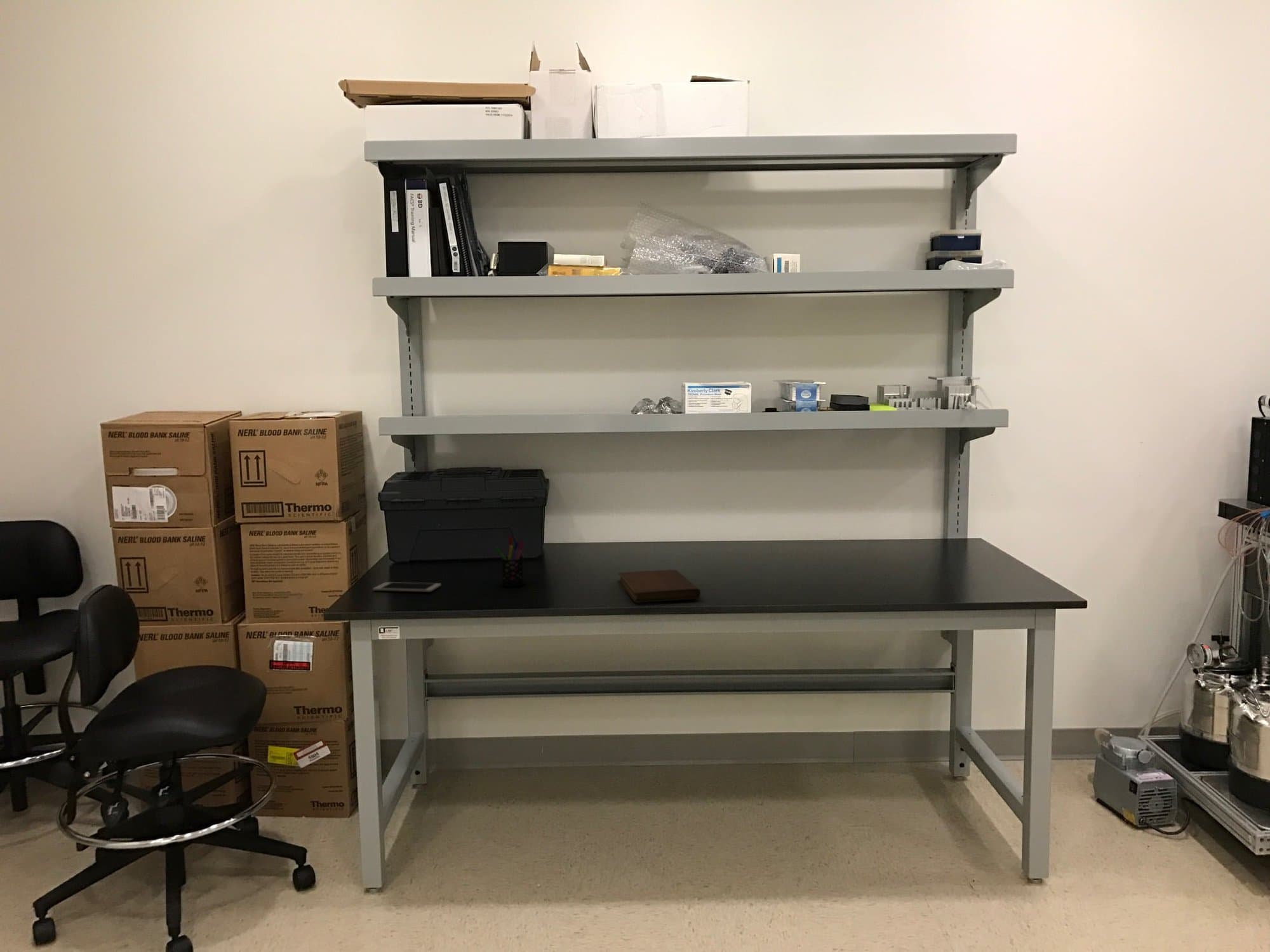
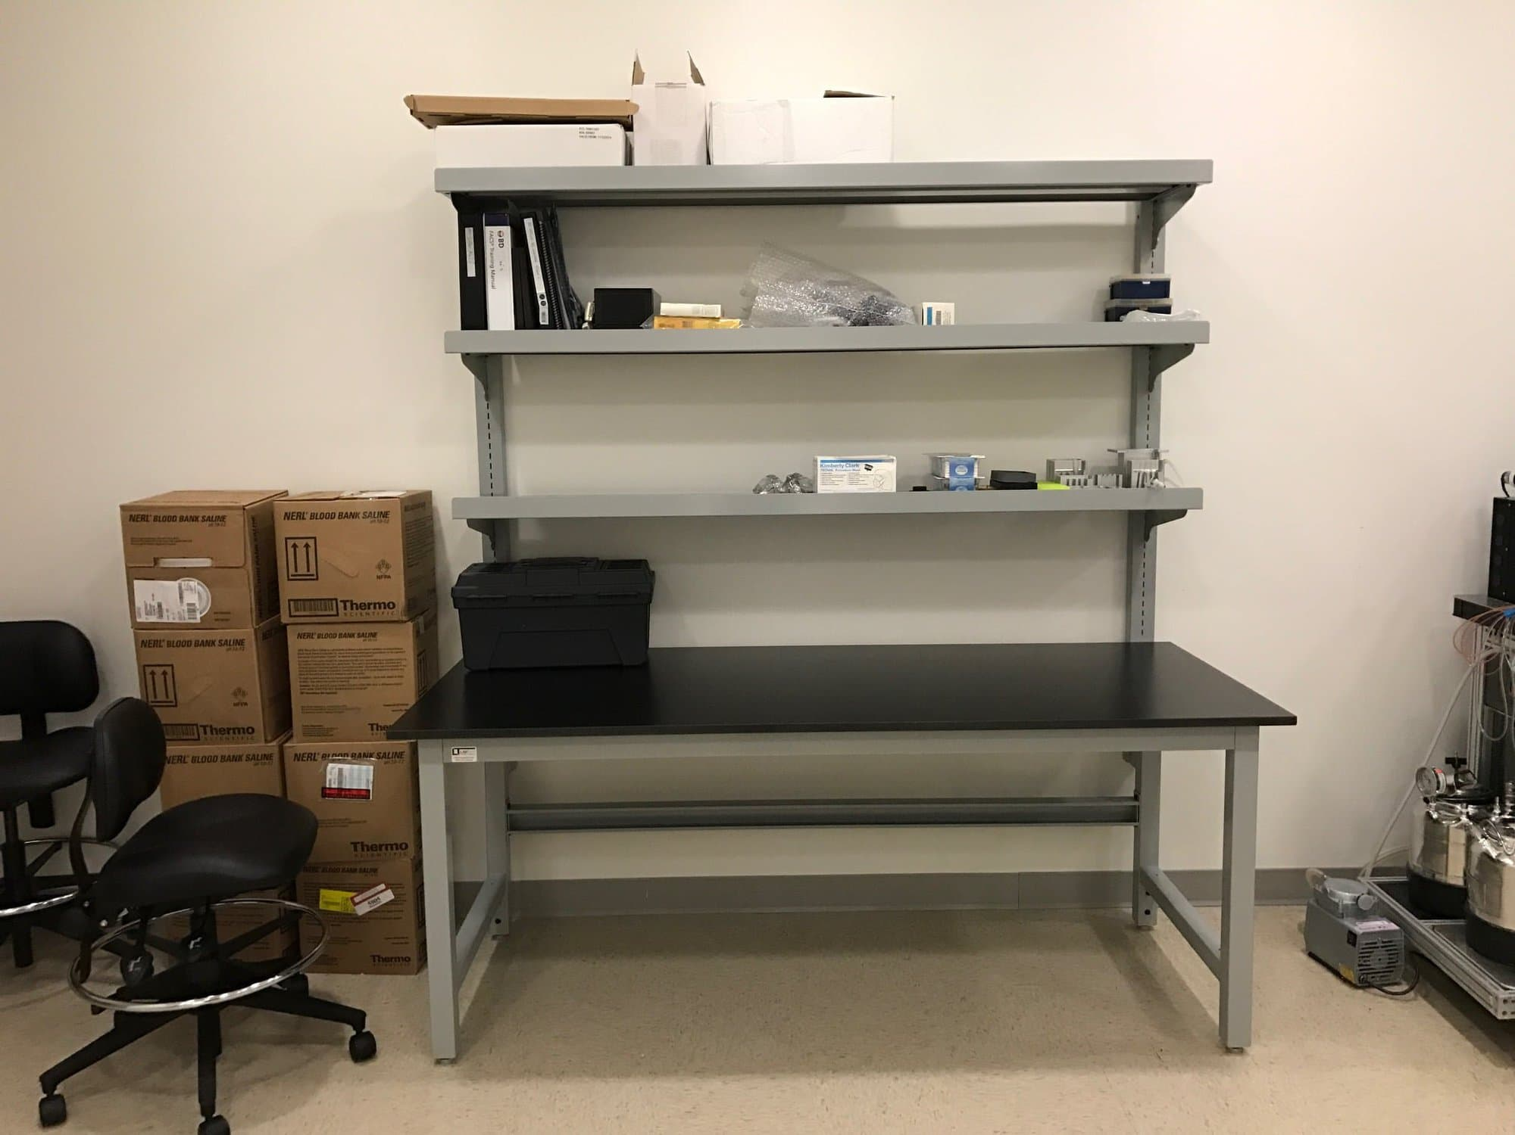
- cell phone (407, 587)
- notebook (657, 585)
- pen holder (509, 561)
